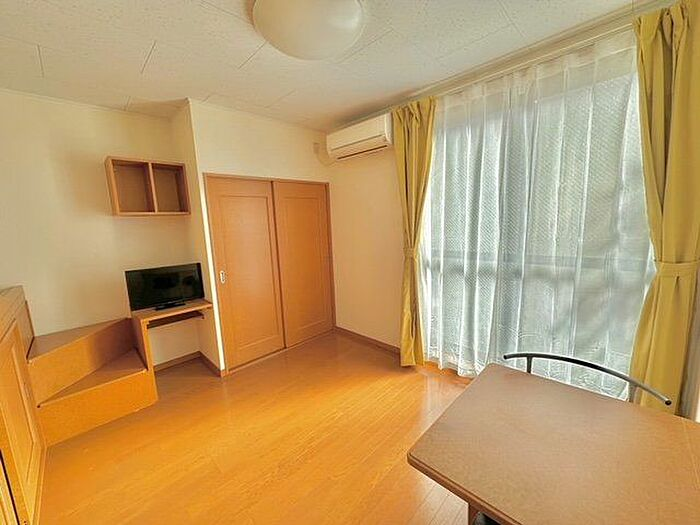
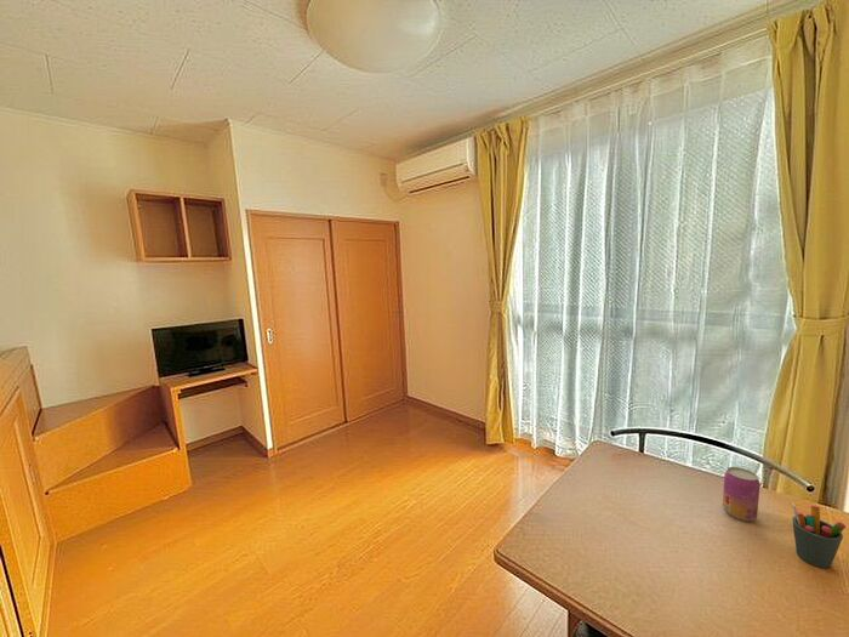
+ beer can (740, 493)
+ pen holder (815, 534)
